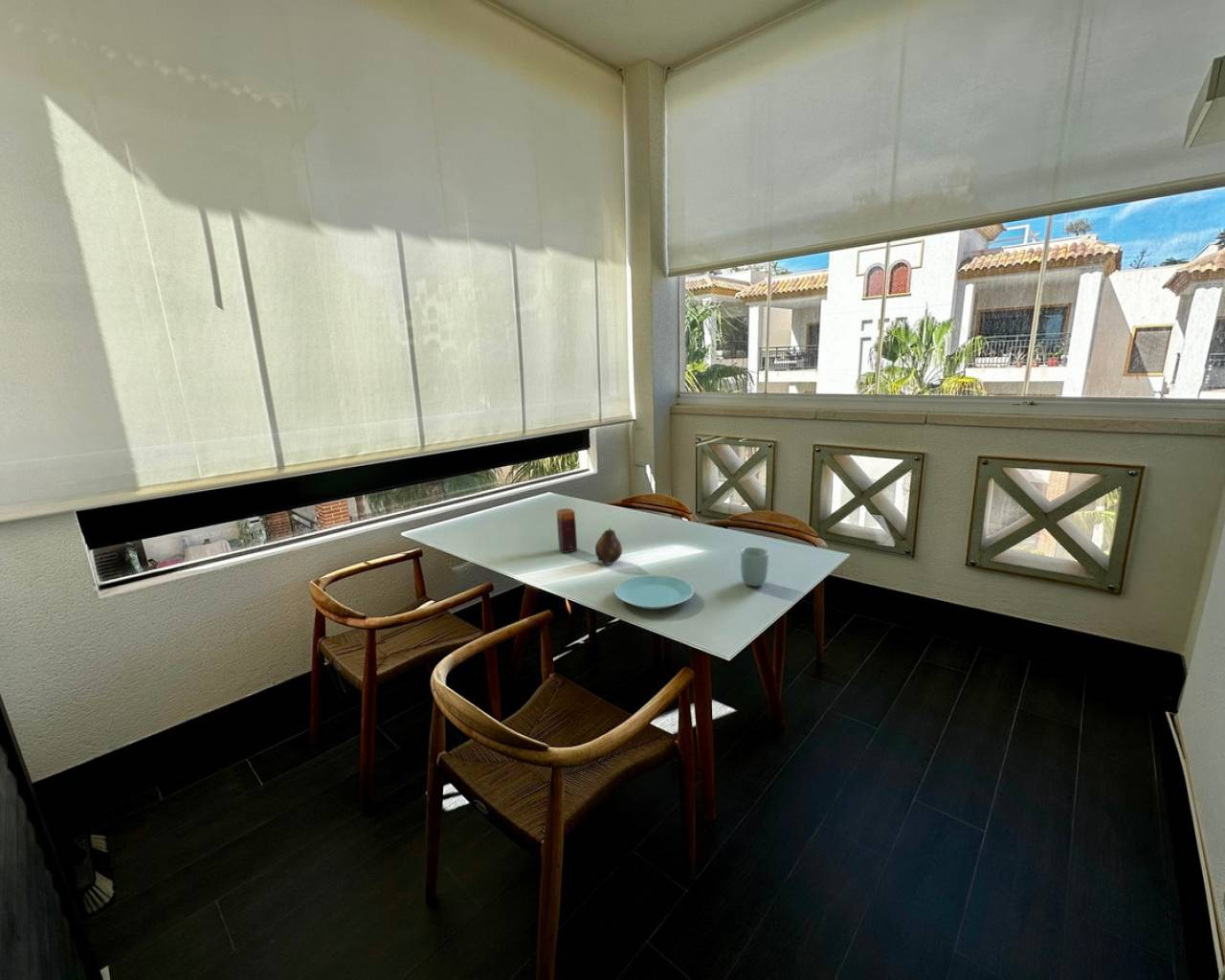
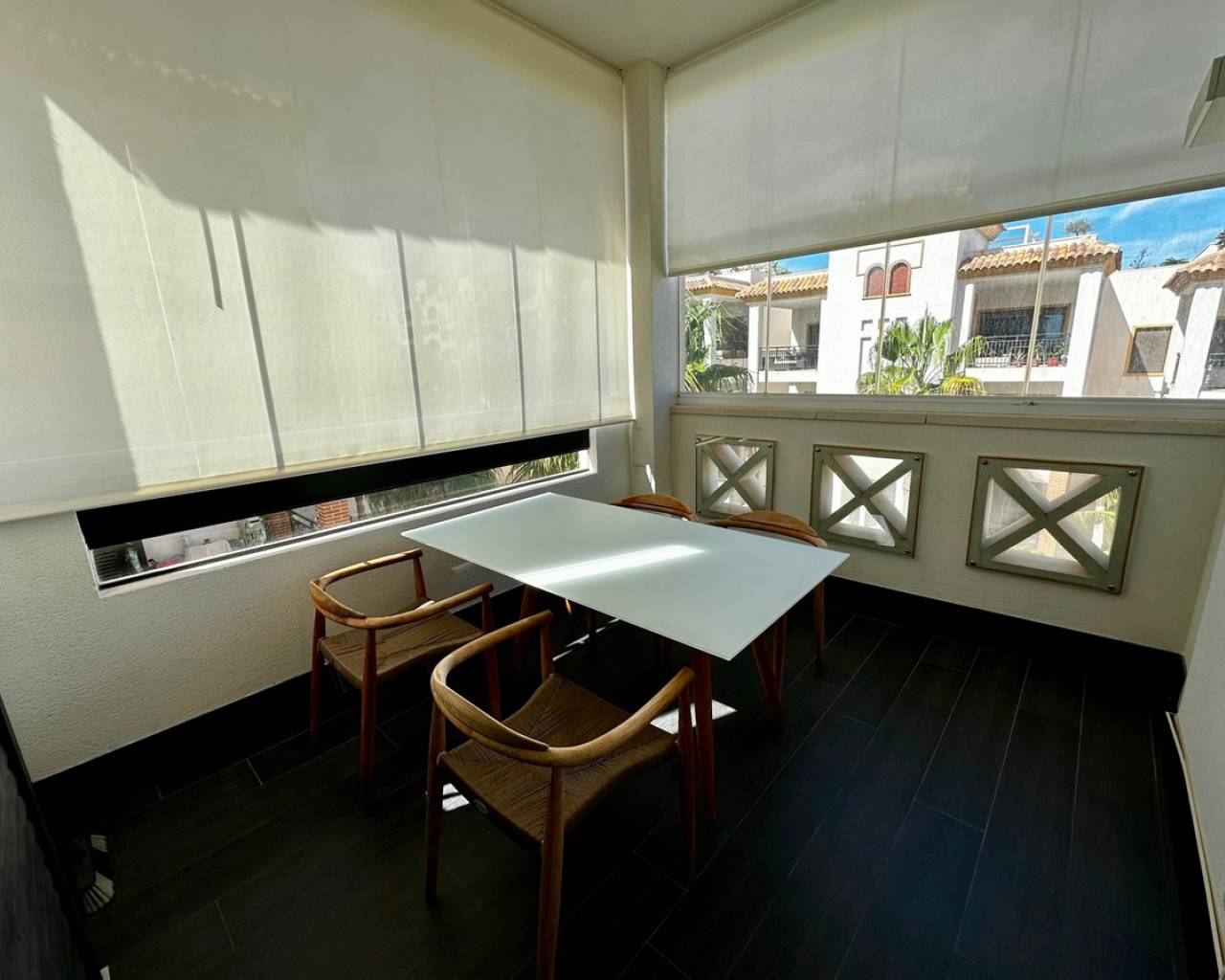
- candle (567, 530)
- cup (754, 568)
- fruit (608, 545)
- plate (654, 593)
